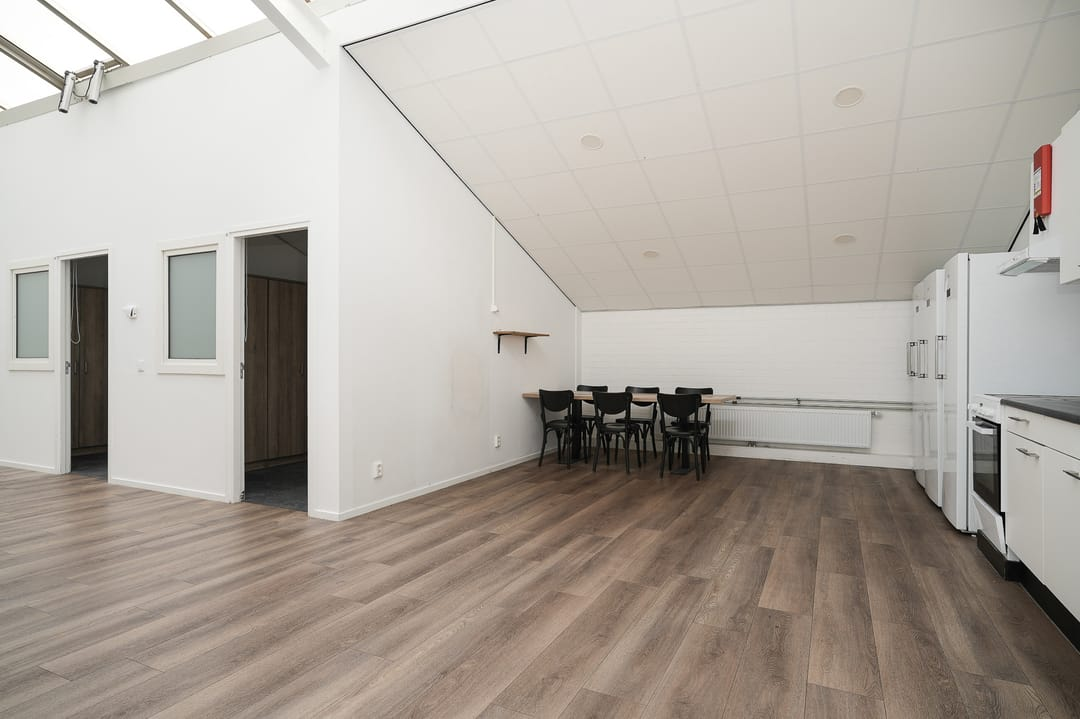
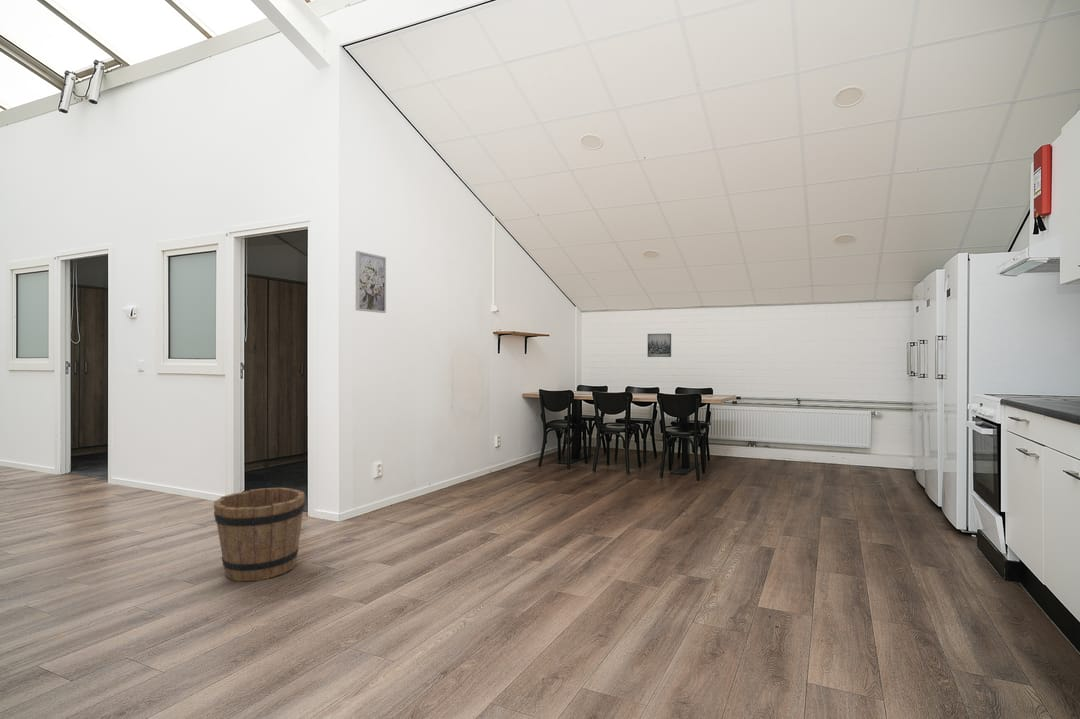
+ wall art (659, 345)
+ wall art (371, 283)
+ bucket (260, 533)
